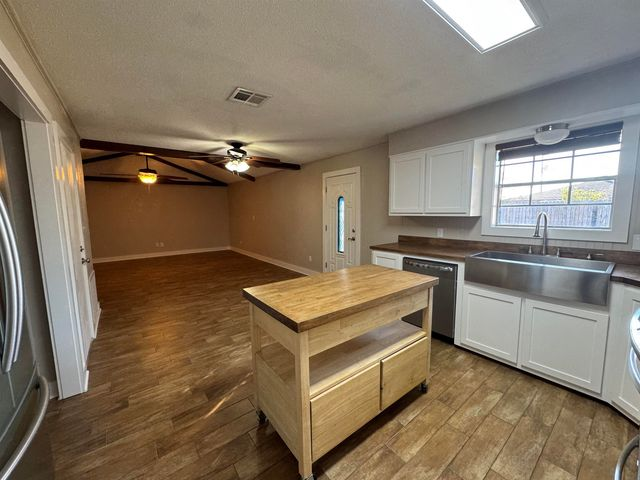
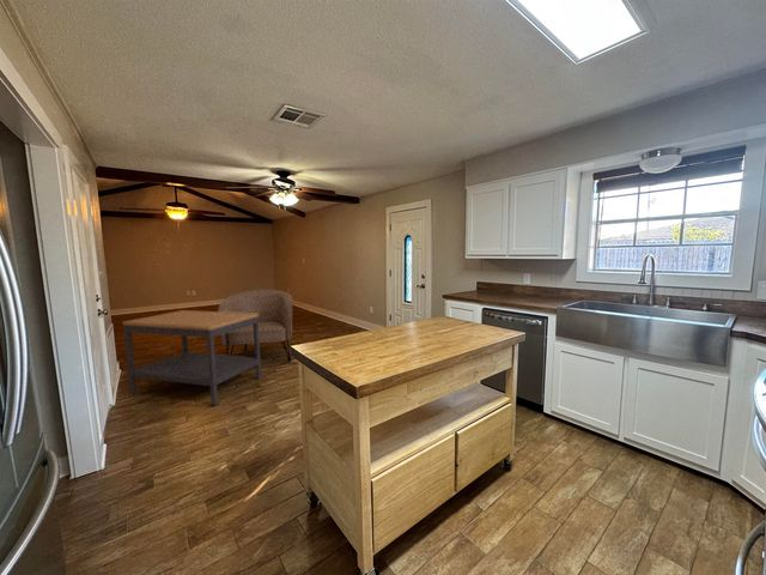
+ armchair (261, 323)
+ side table (196, 352)
